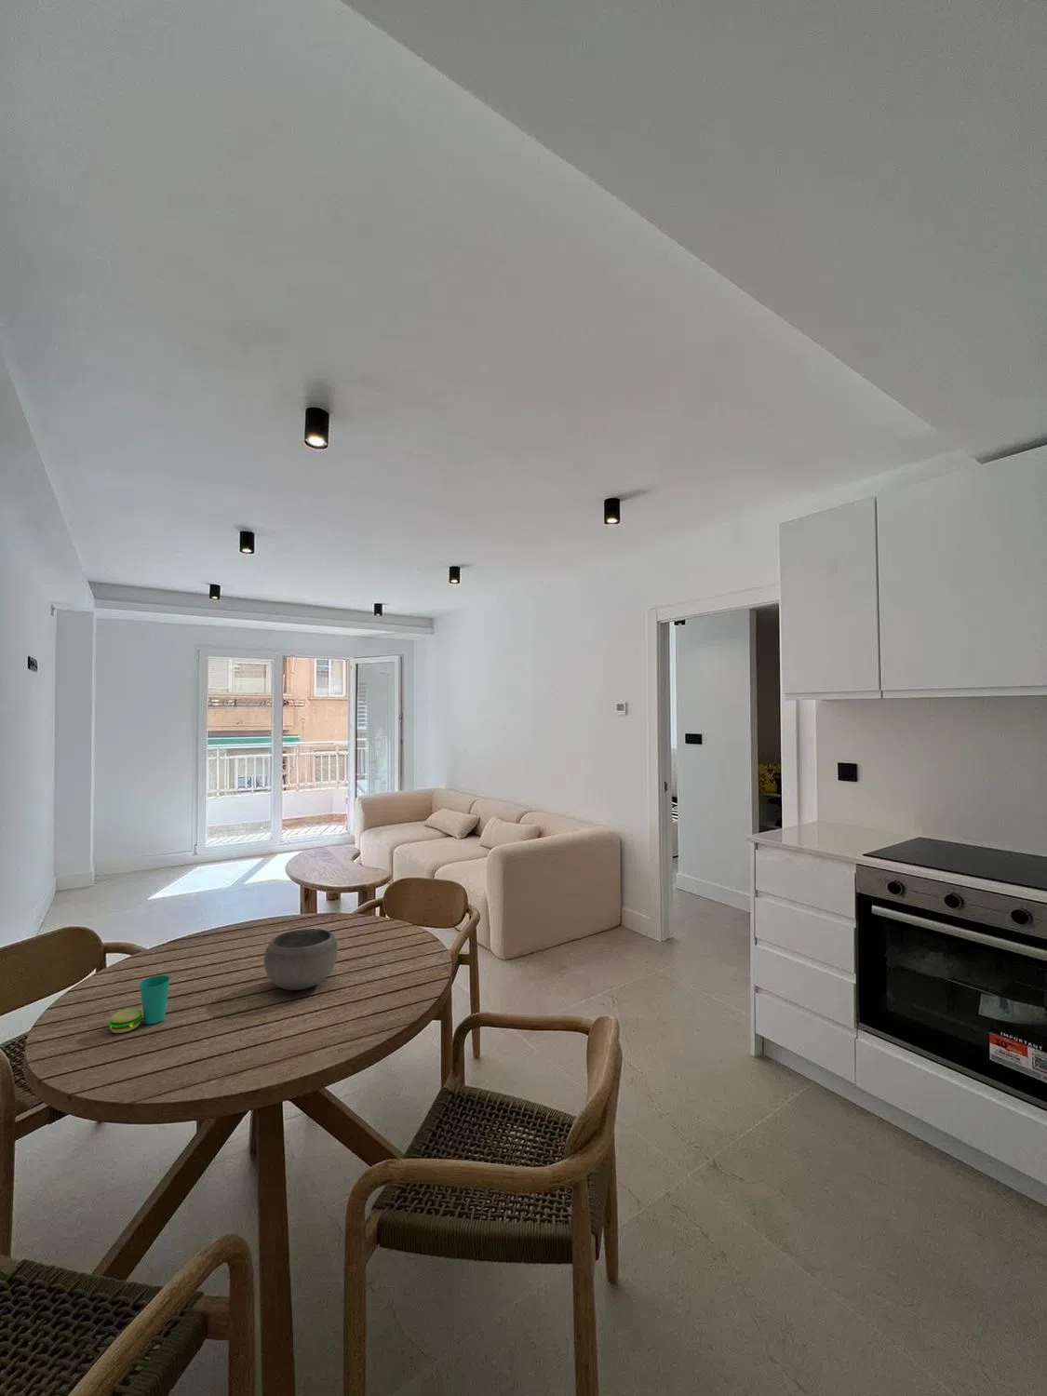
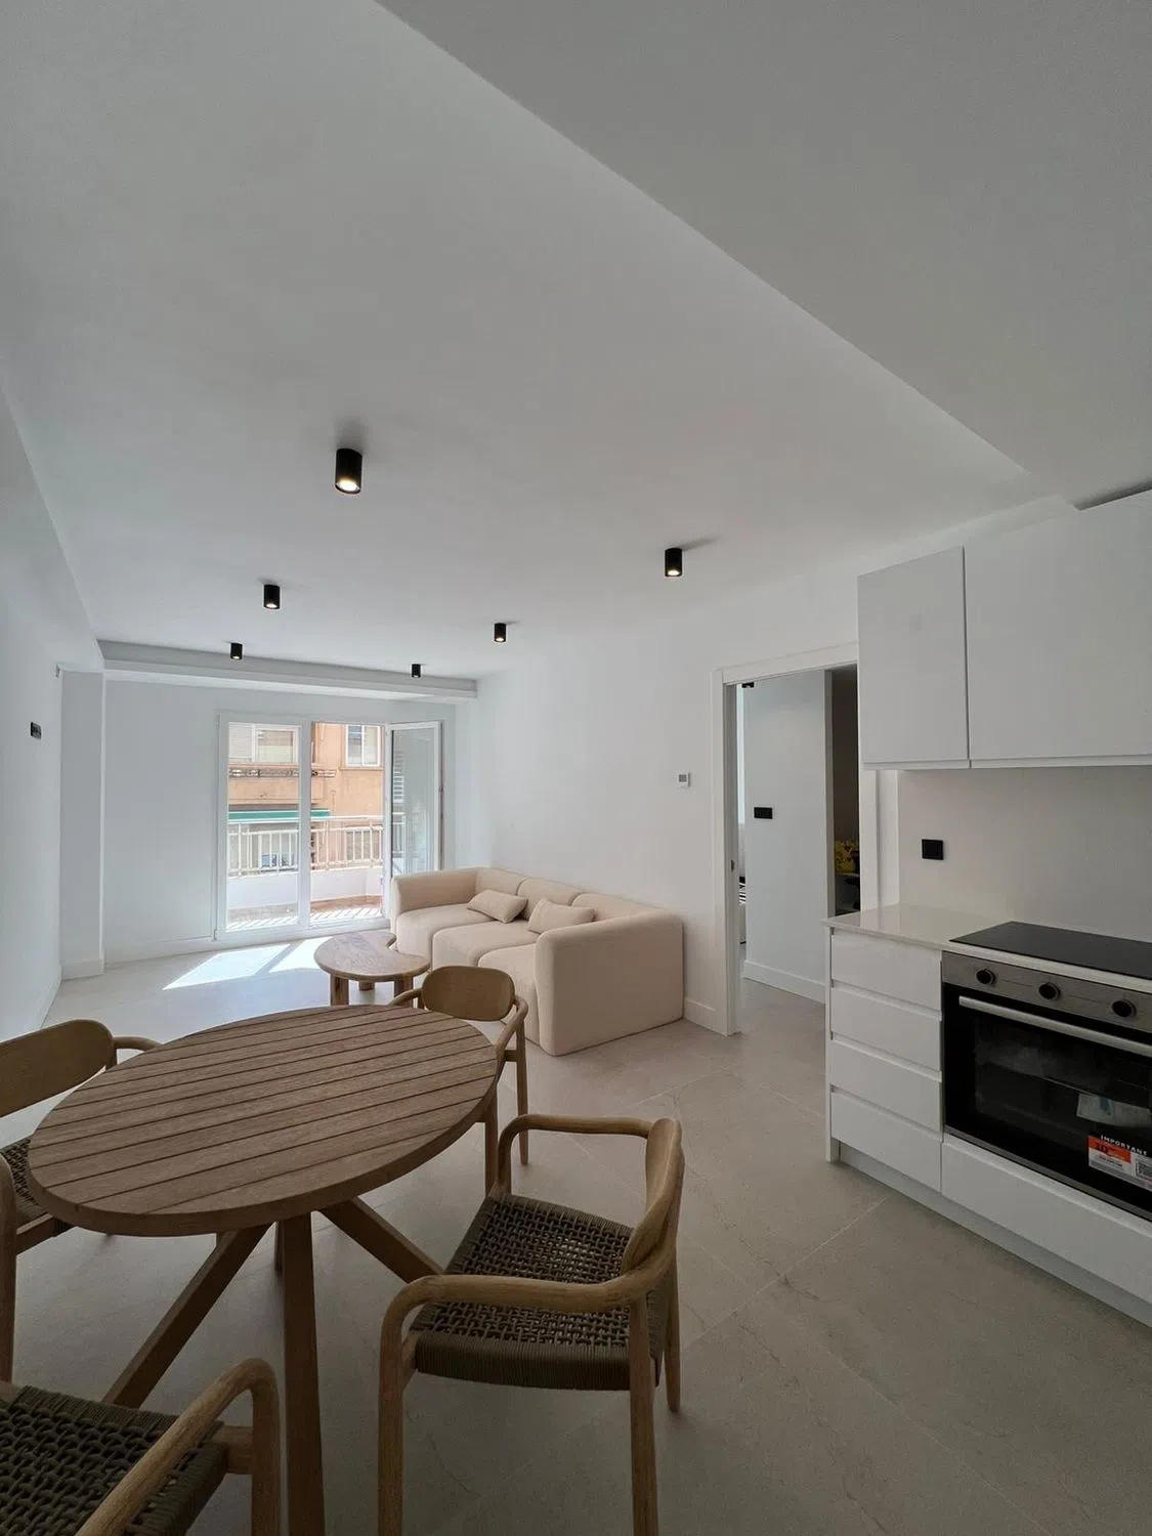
- bowl (301, 961)
- cup (142, 1005)
